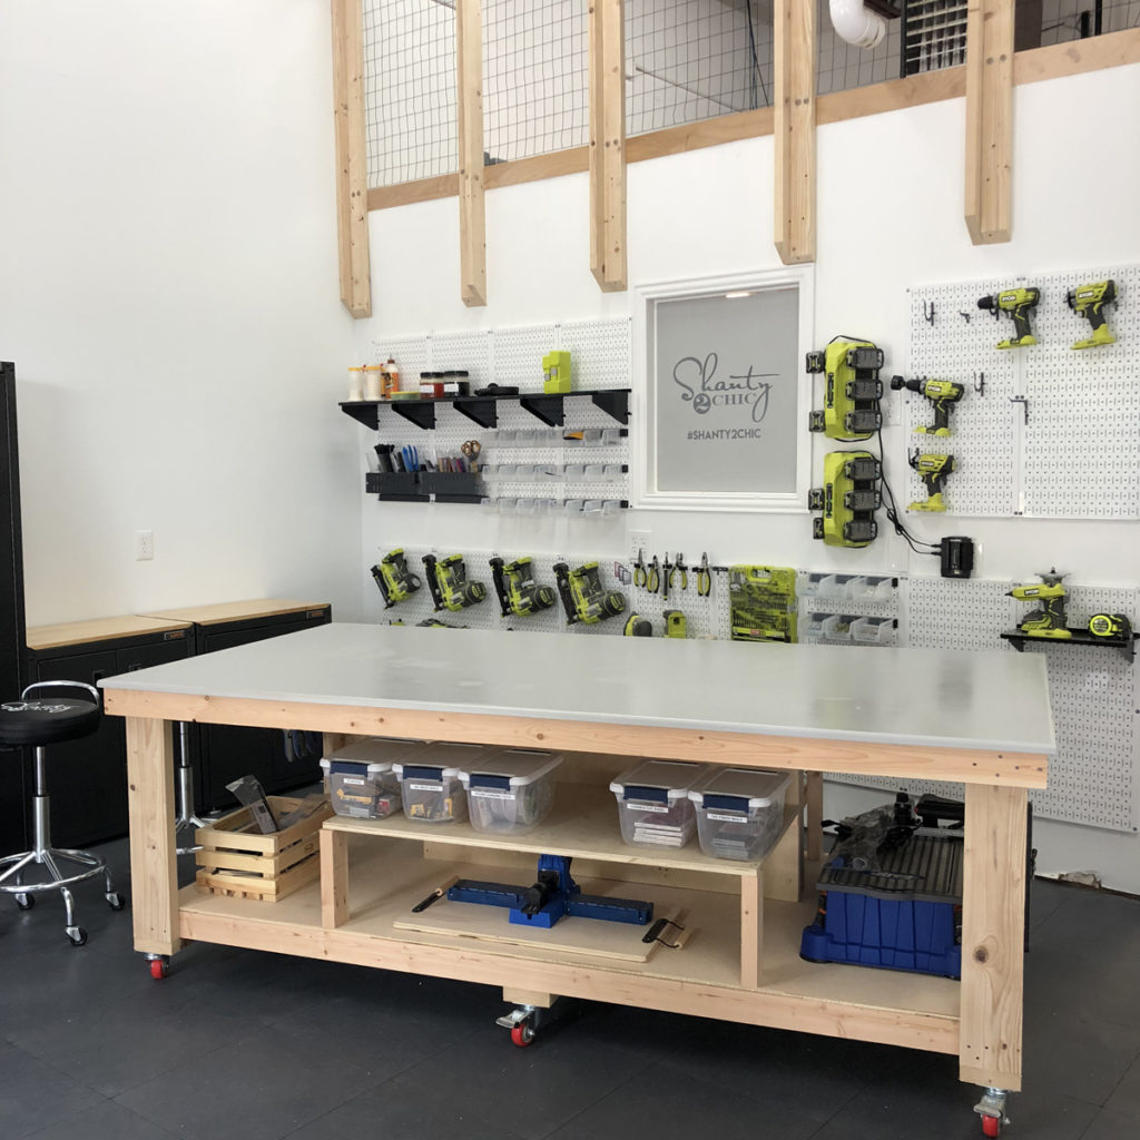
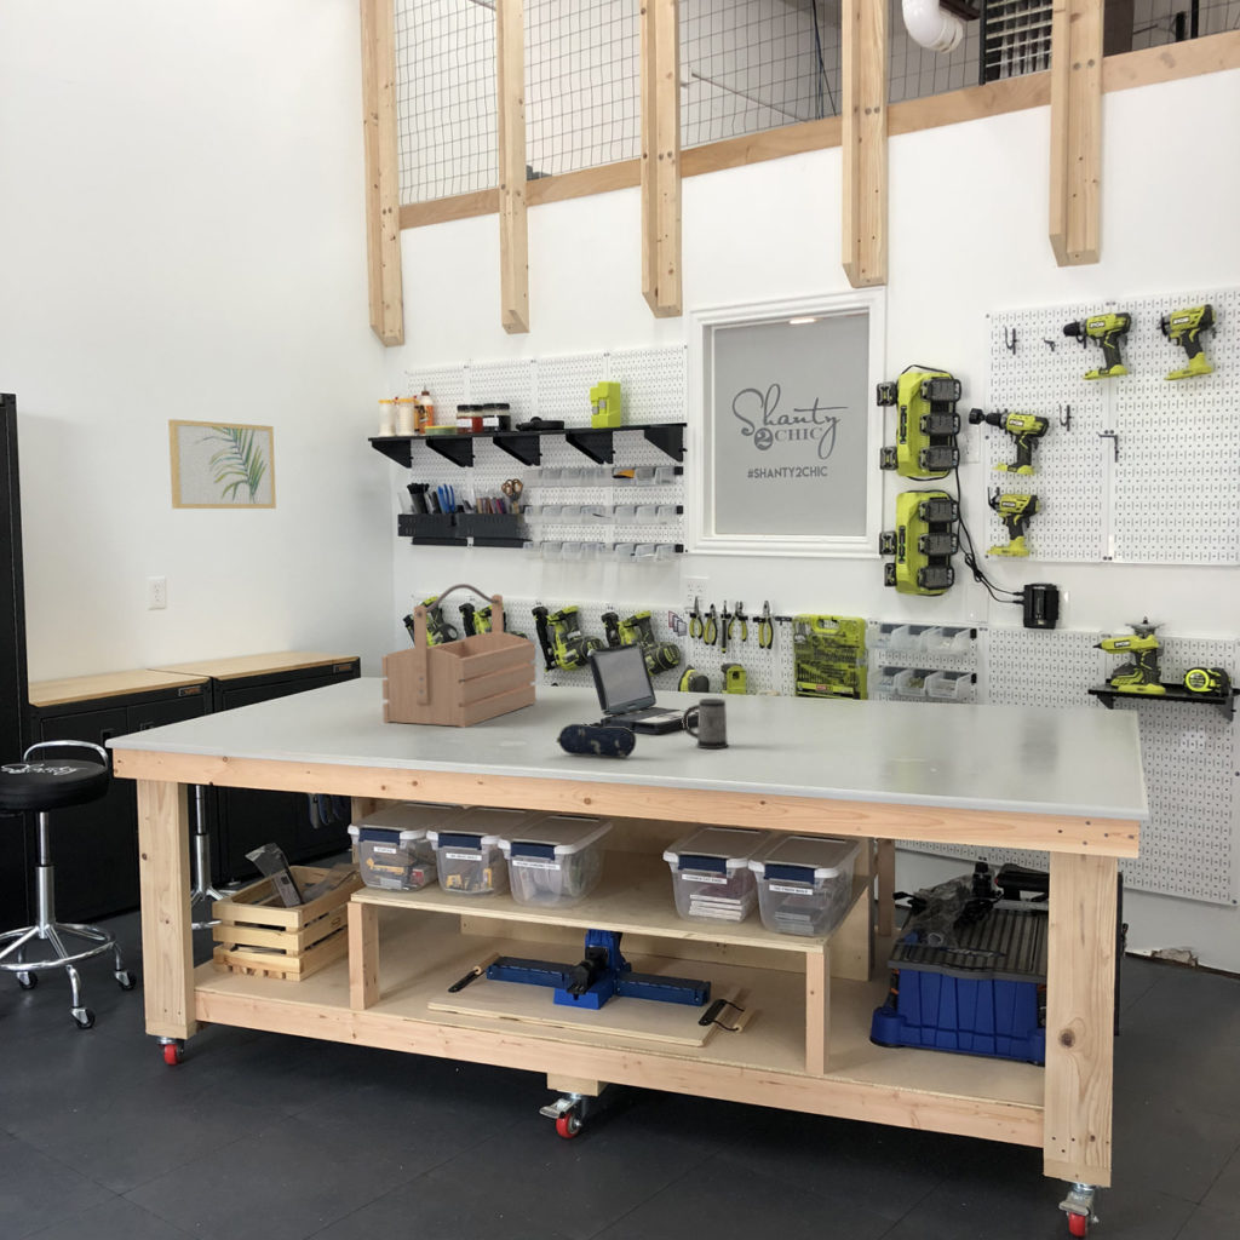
+ pencil case (597, 740)
+ mug (705, 722)
+ tool box (461, 648)
+ laptop (644, 687)
+ wall art (224, 465)
